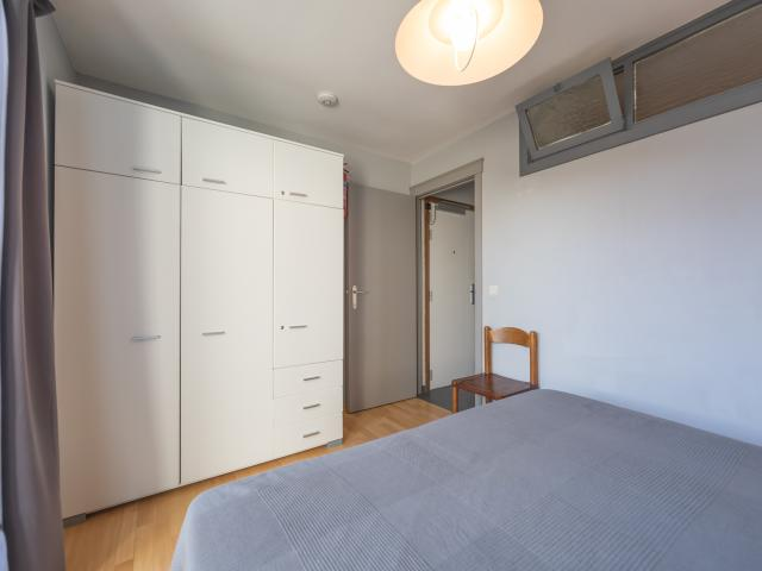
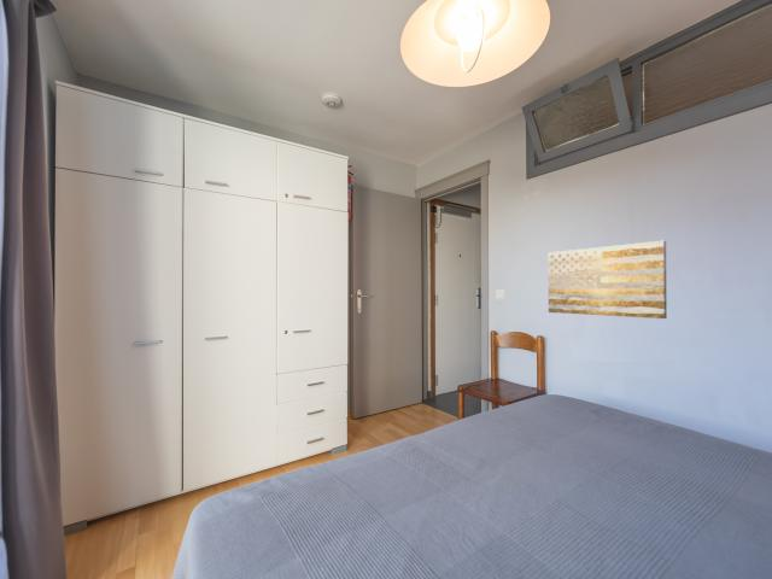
+ wall art (600, 281)
